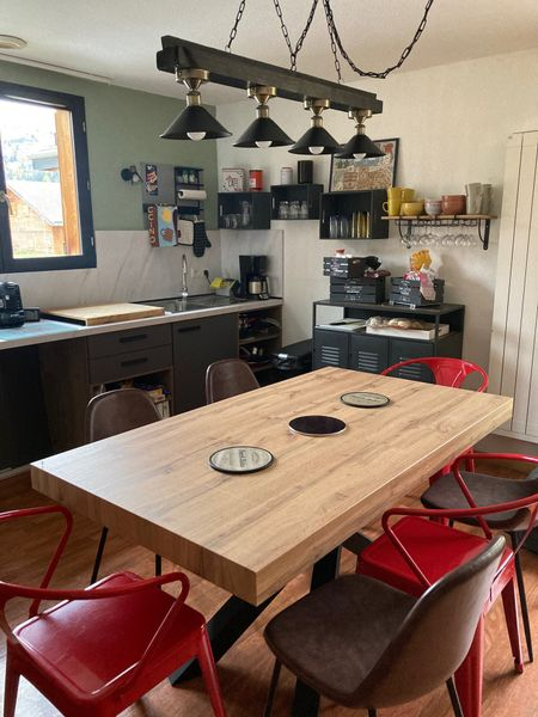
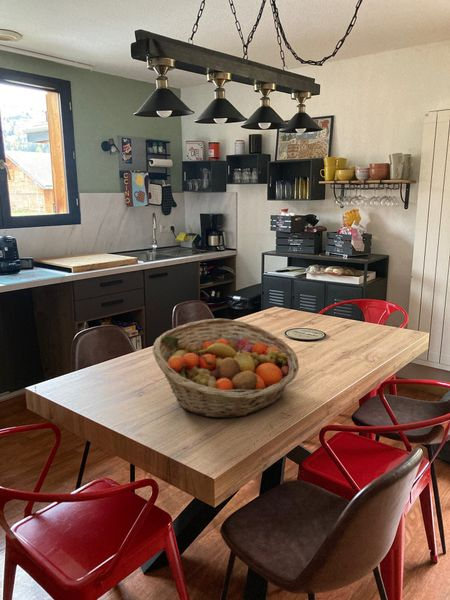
+ fruit basket (227, 364)
